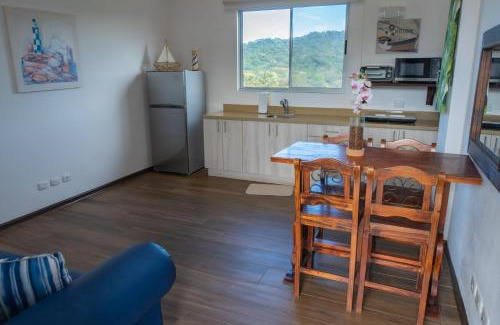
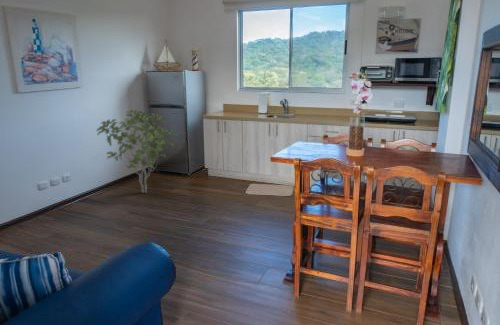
+ shrub (140, 152)
